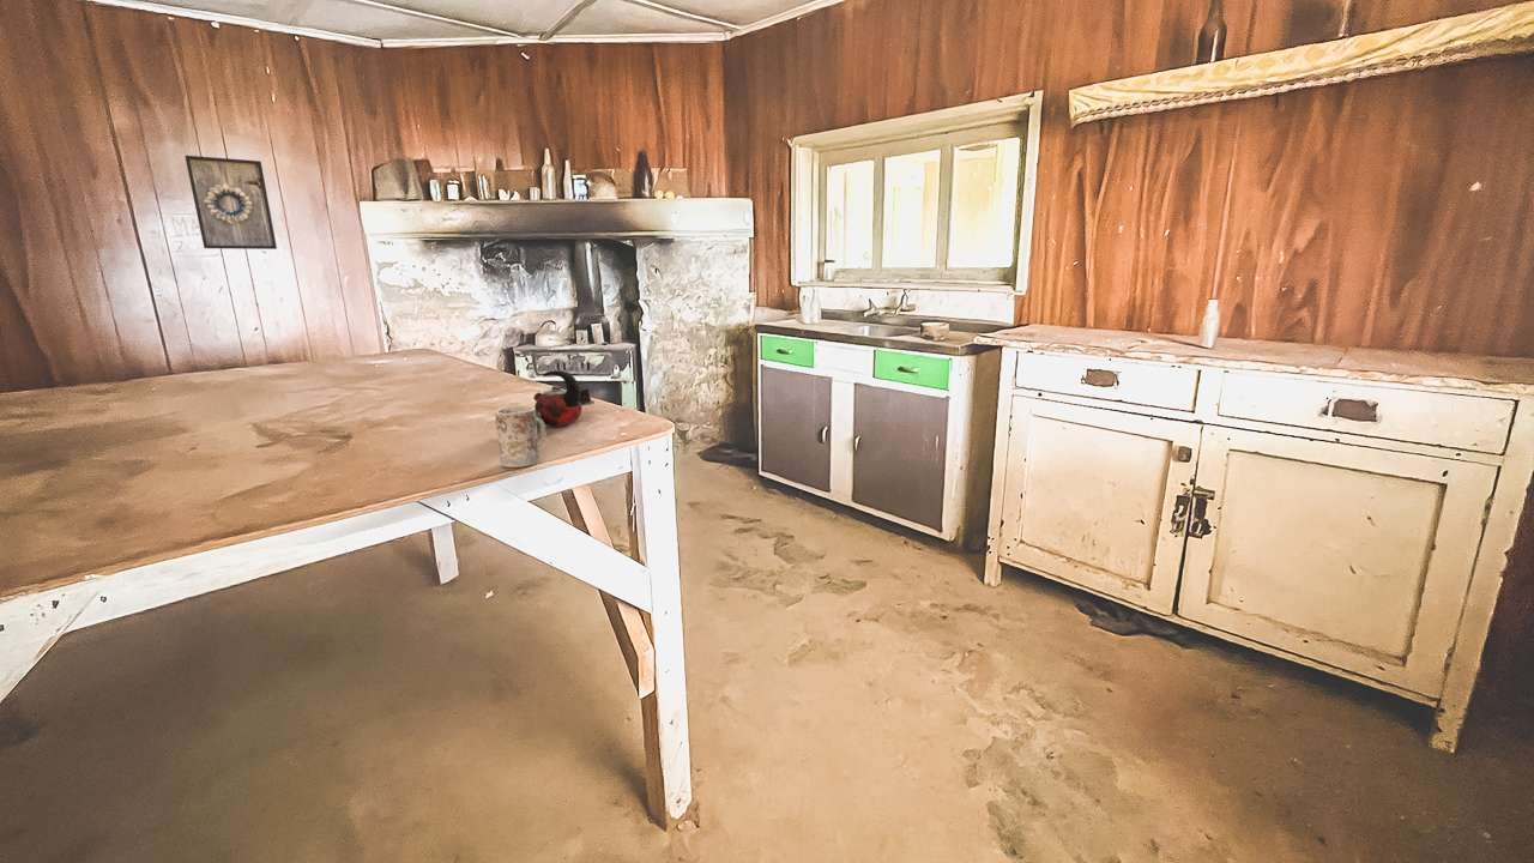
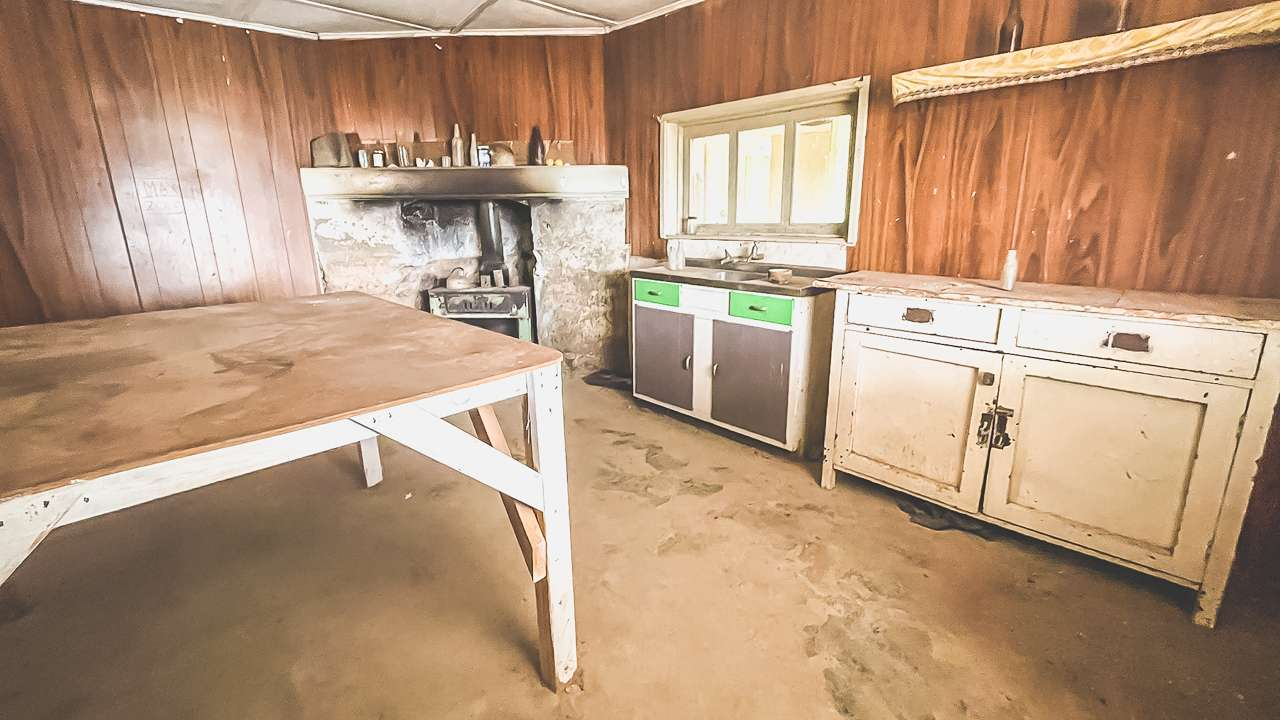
- kettle (555, 398)
- mug (523, 434)
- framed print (232, 204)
